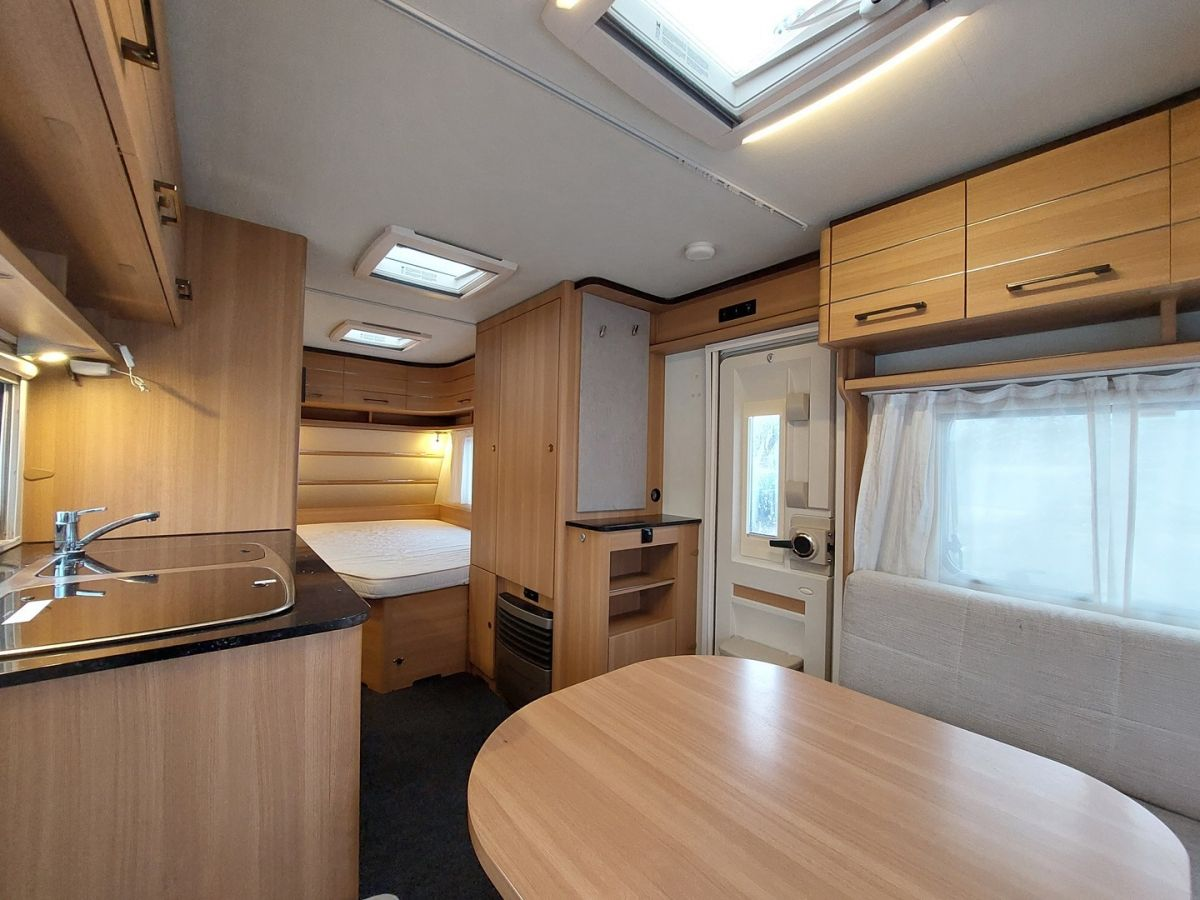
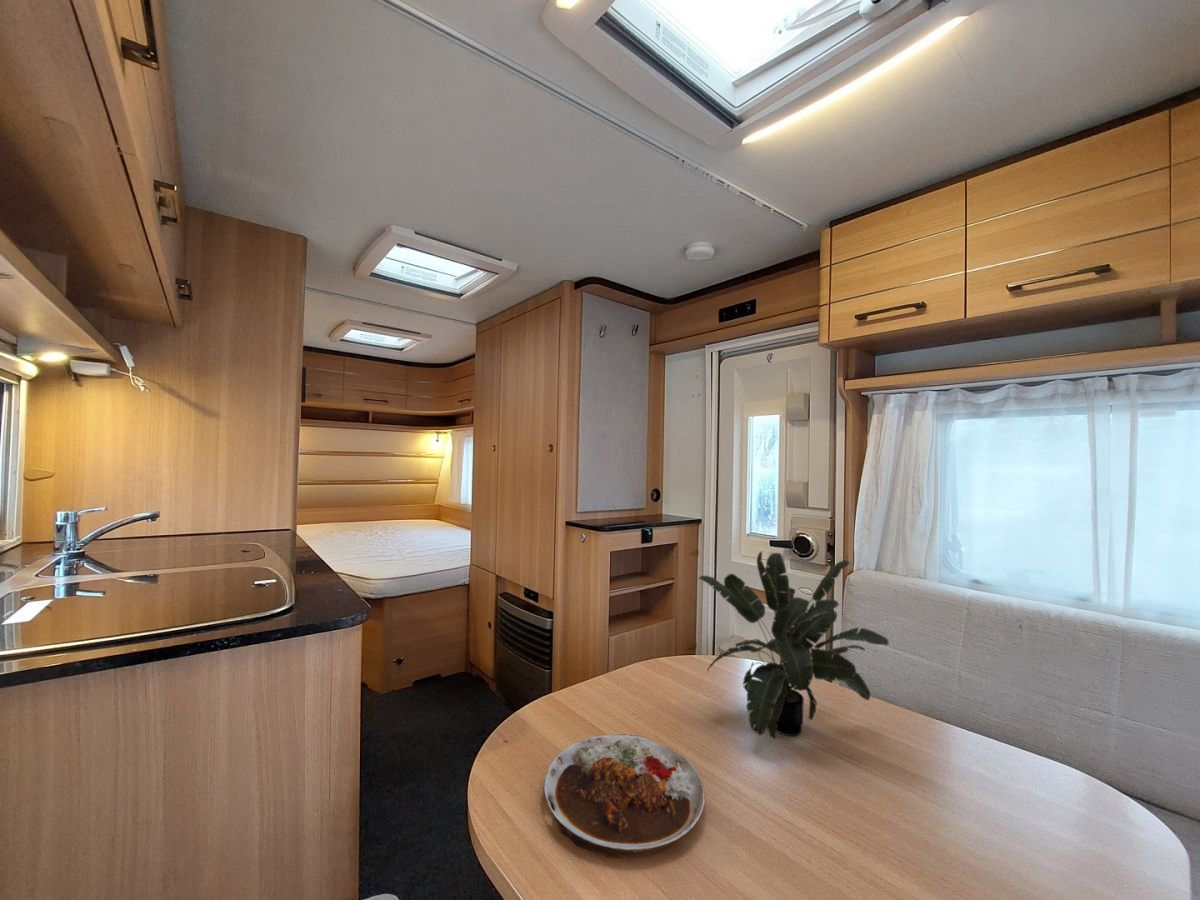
+ potted plant (792, 644)
+ plate (623, 782)
